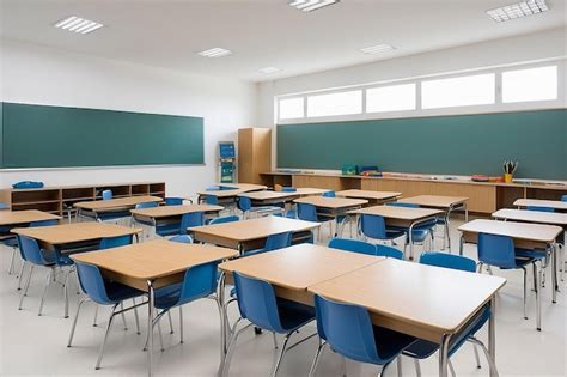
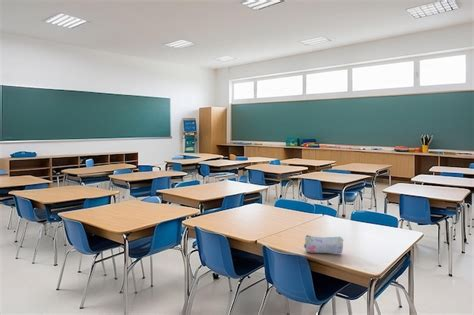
+ pencil case (323, 244)
